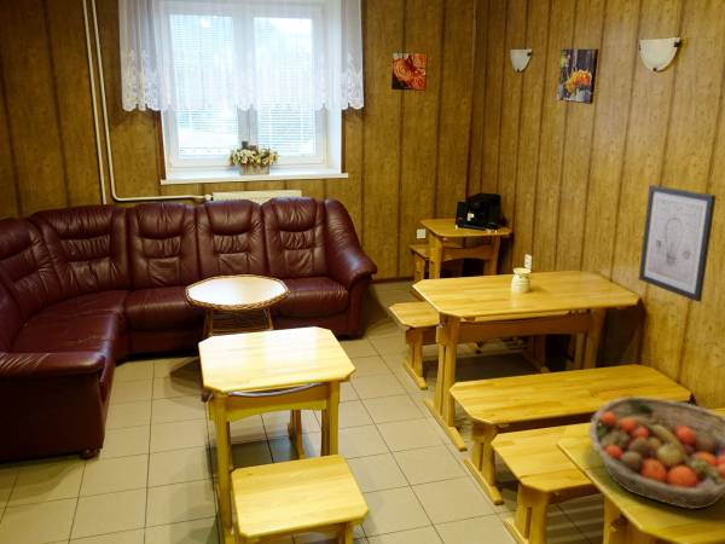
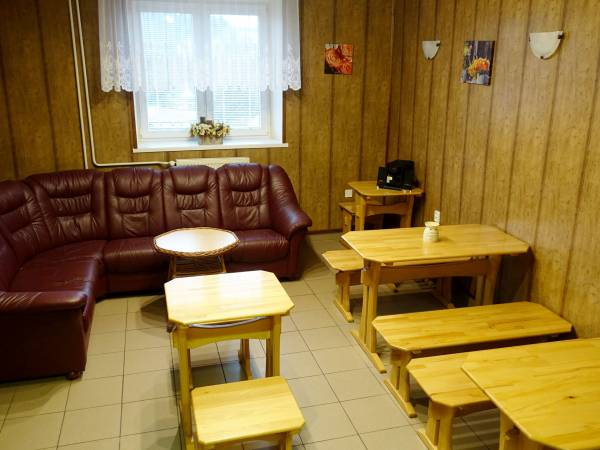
- fruit basket (666, 450)
- wall art (673, 241)
